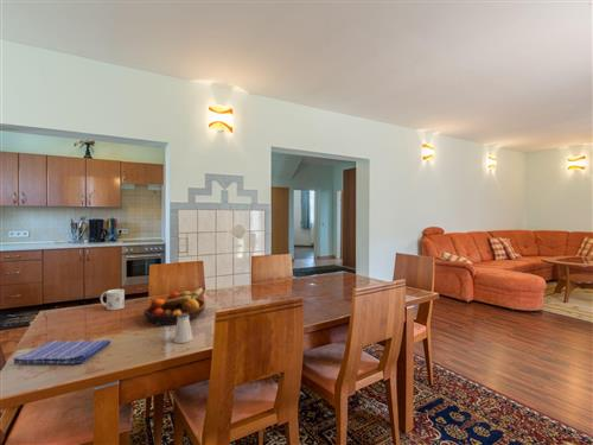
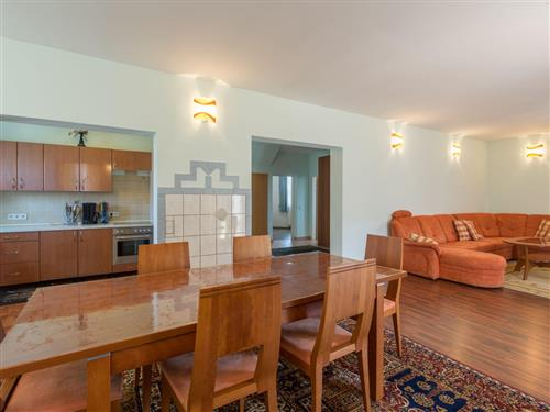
- mug (111, 299)
- dish towel (65, 349)
- saltshaker (183, 326)
- fruit bowl (176, 303)
